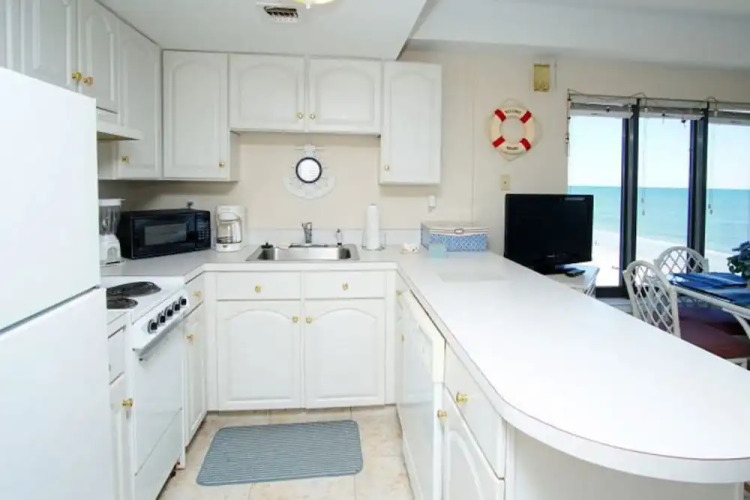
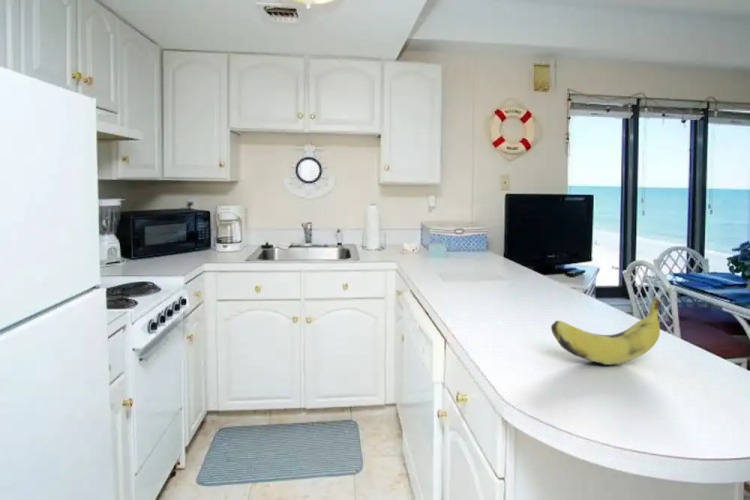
+ banana (606, 335)
